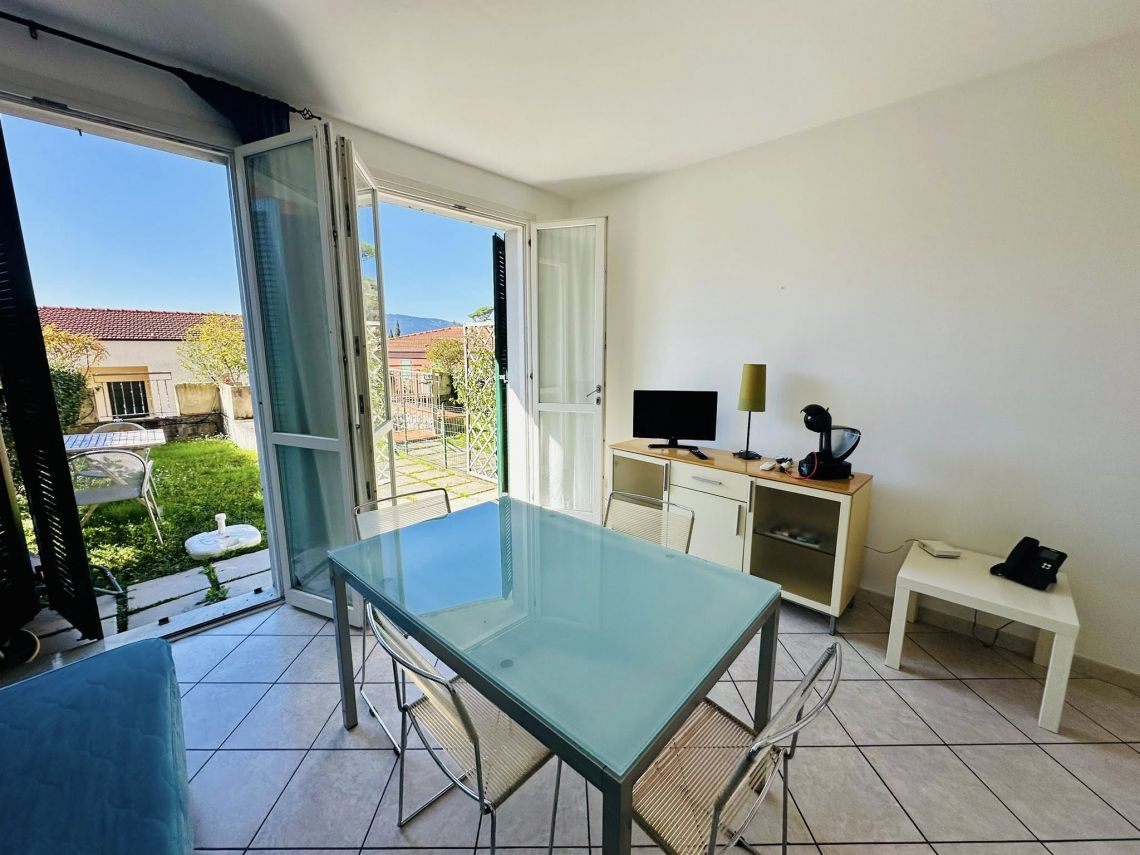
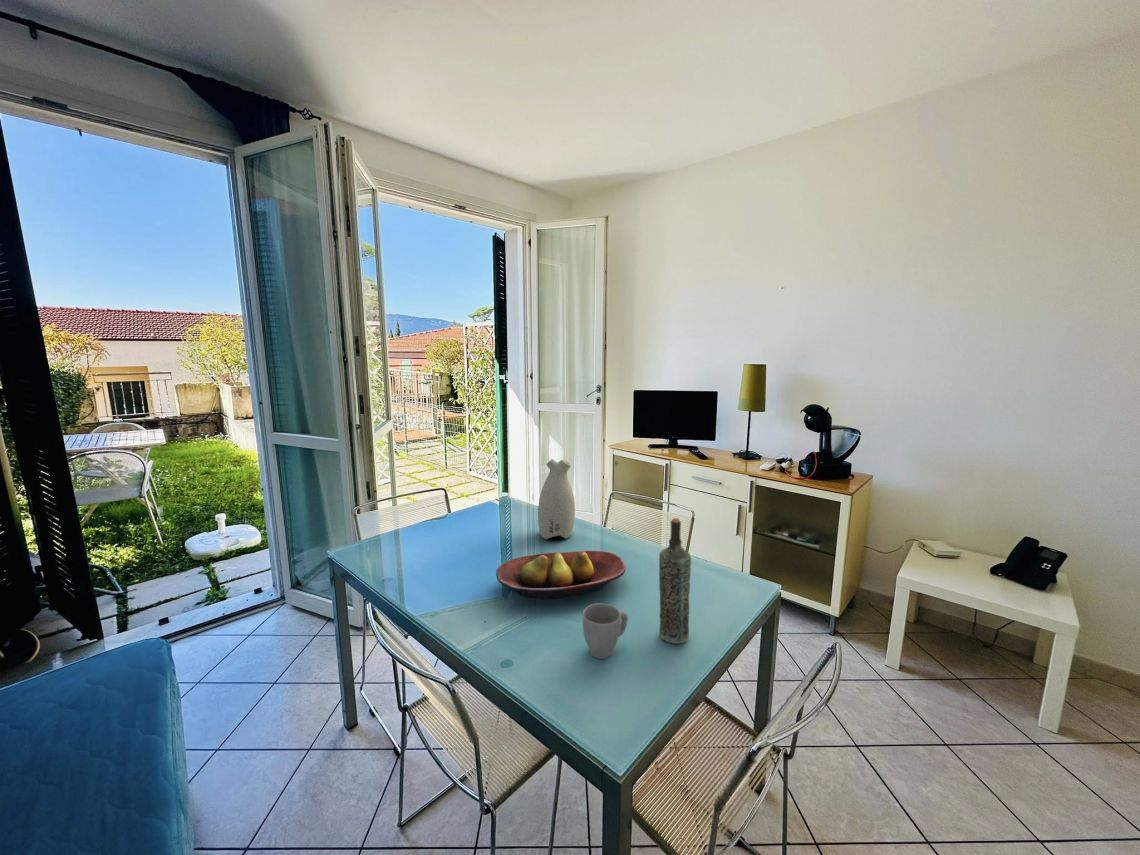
+ bottle (674, 579)
+ fruit bowl (562, 569)
+ mug (606, 630)
+ vase (556, 497)
